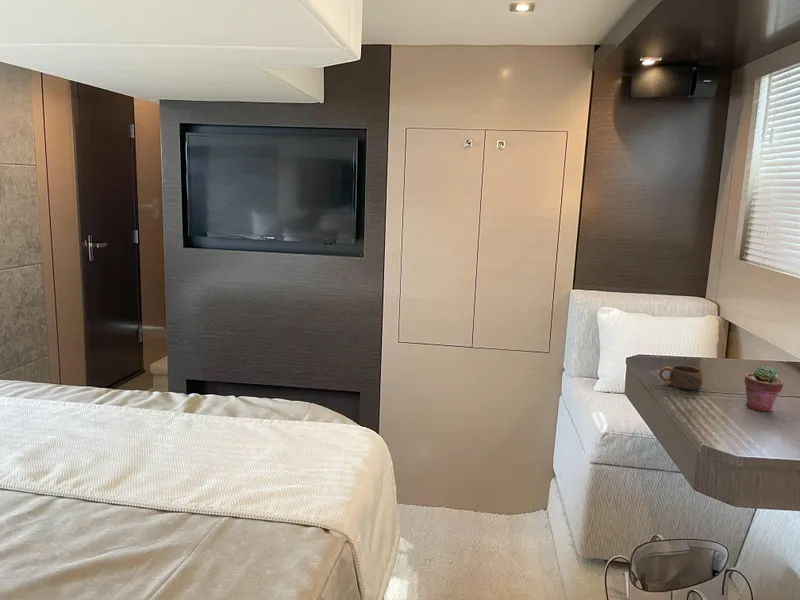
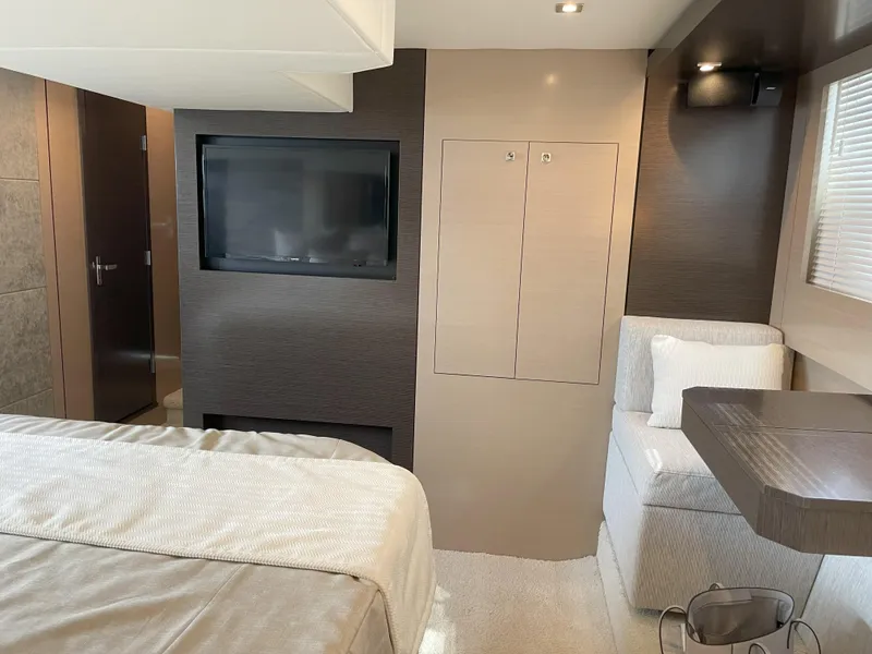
- cup (680, 376)
- potted succulent (762, 387)
